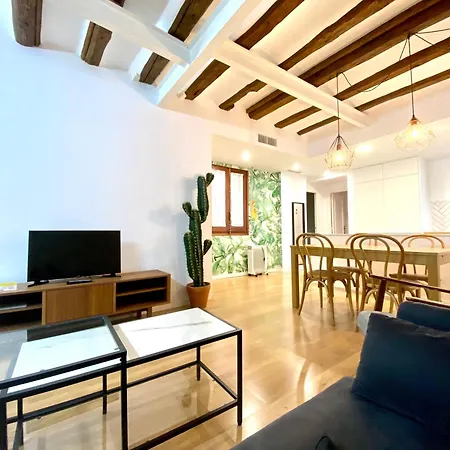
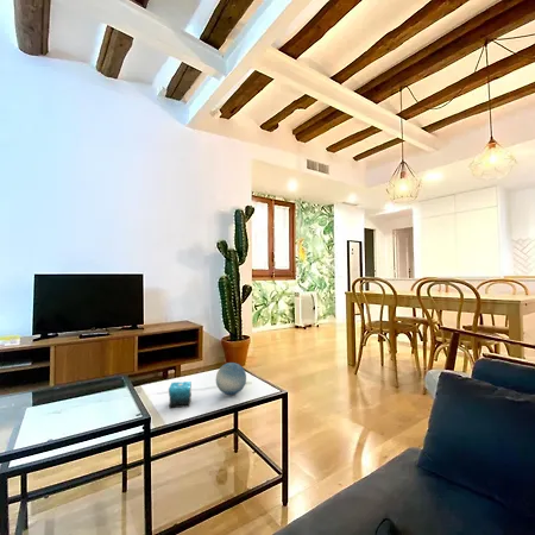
+ decorative ball (231, 378)
+ candle (180, 390)
